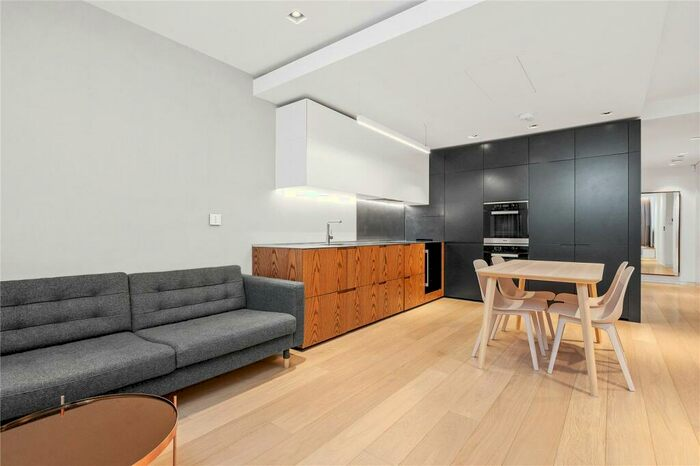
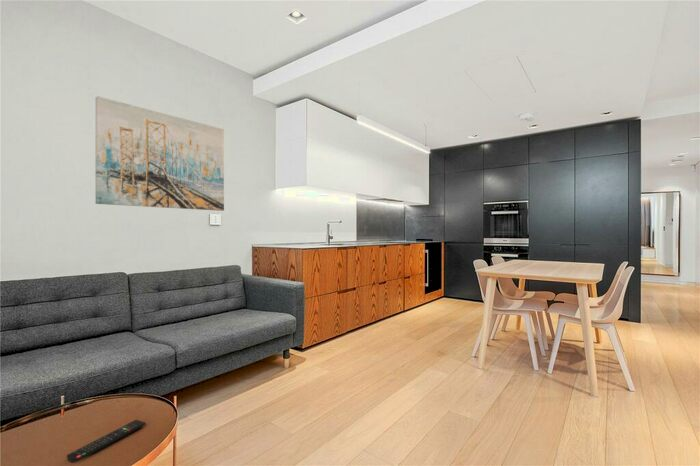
+ wall art (168, 161)
+ remote control (108, 439)
